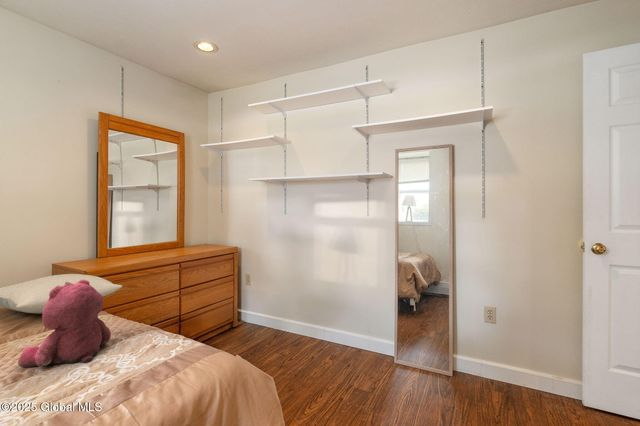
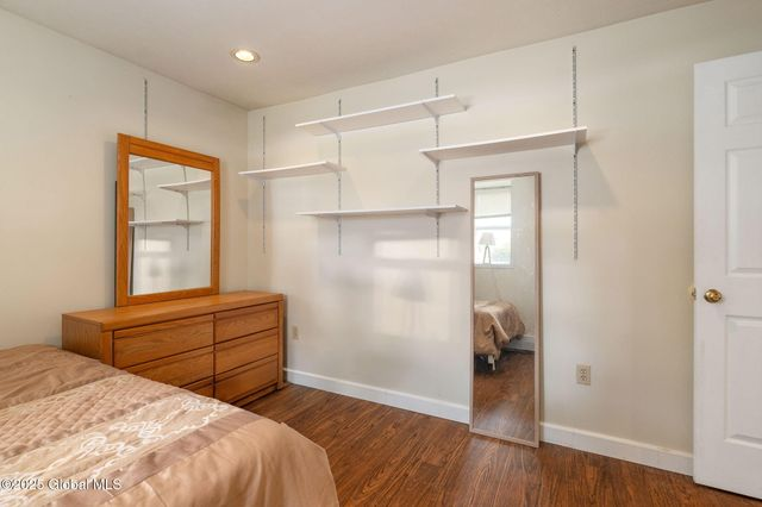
- teddy bear (70, 318)
- pillow (52, 288)
